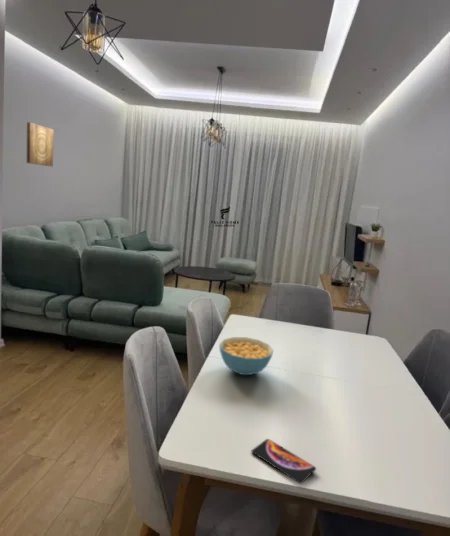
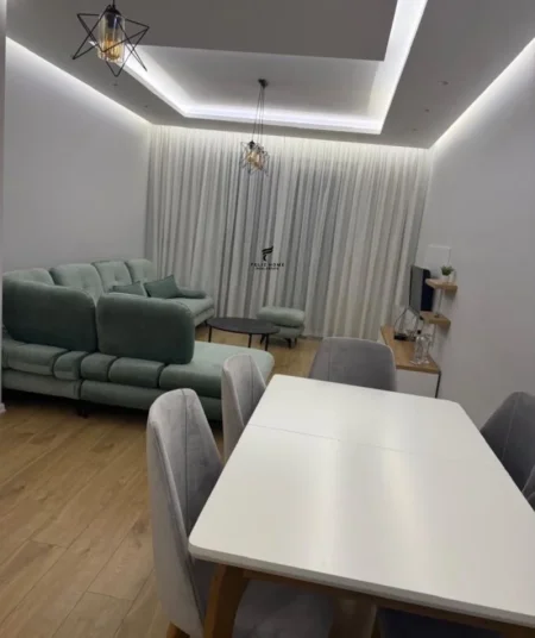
- smartphone (282, 459)
- cereal bowl (244, 359)
- wall art (40, 145)
